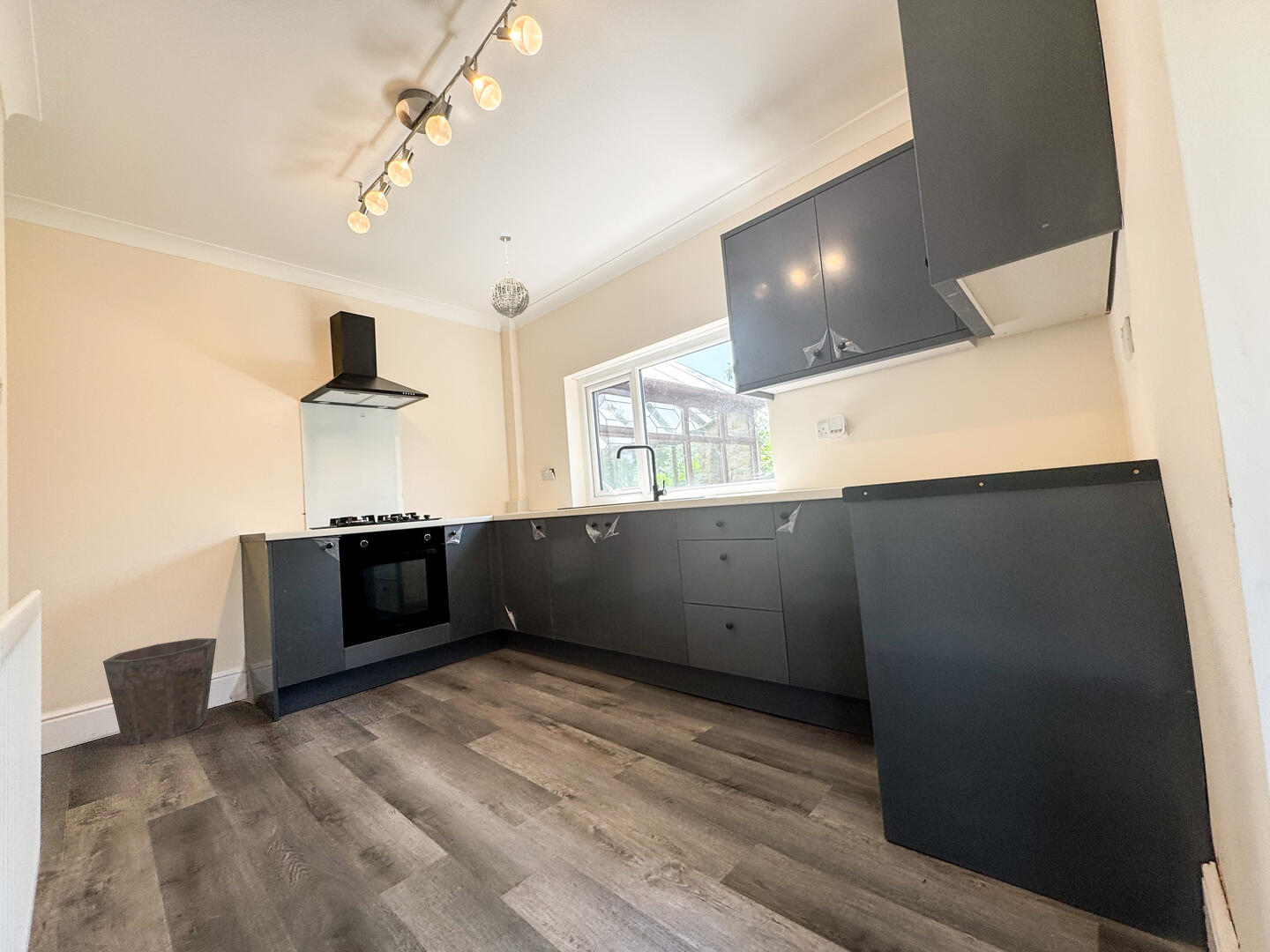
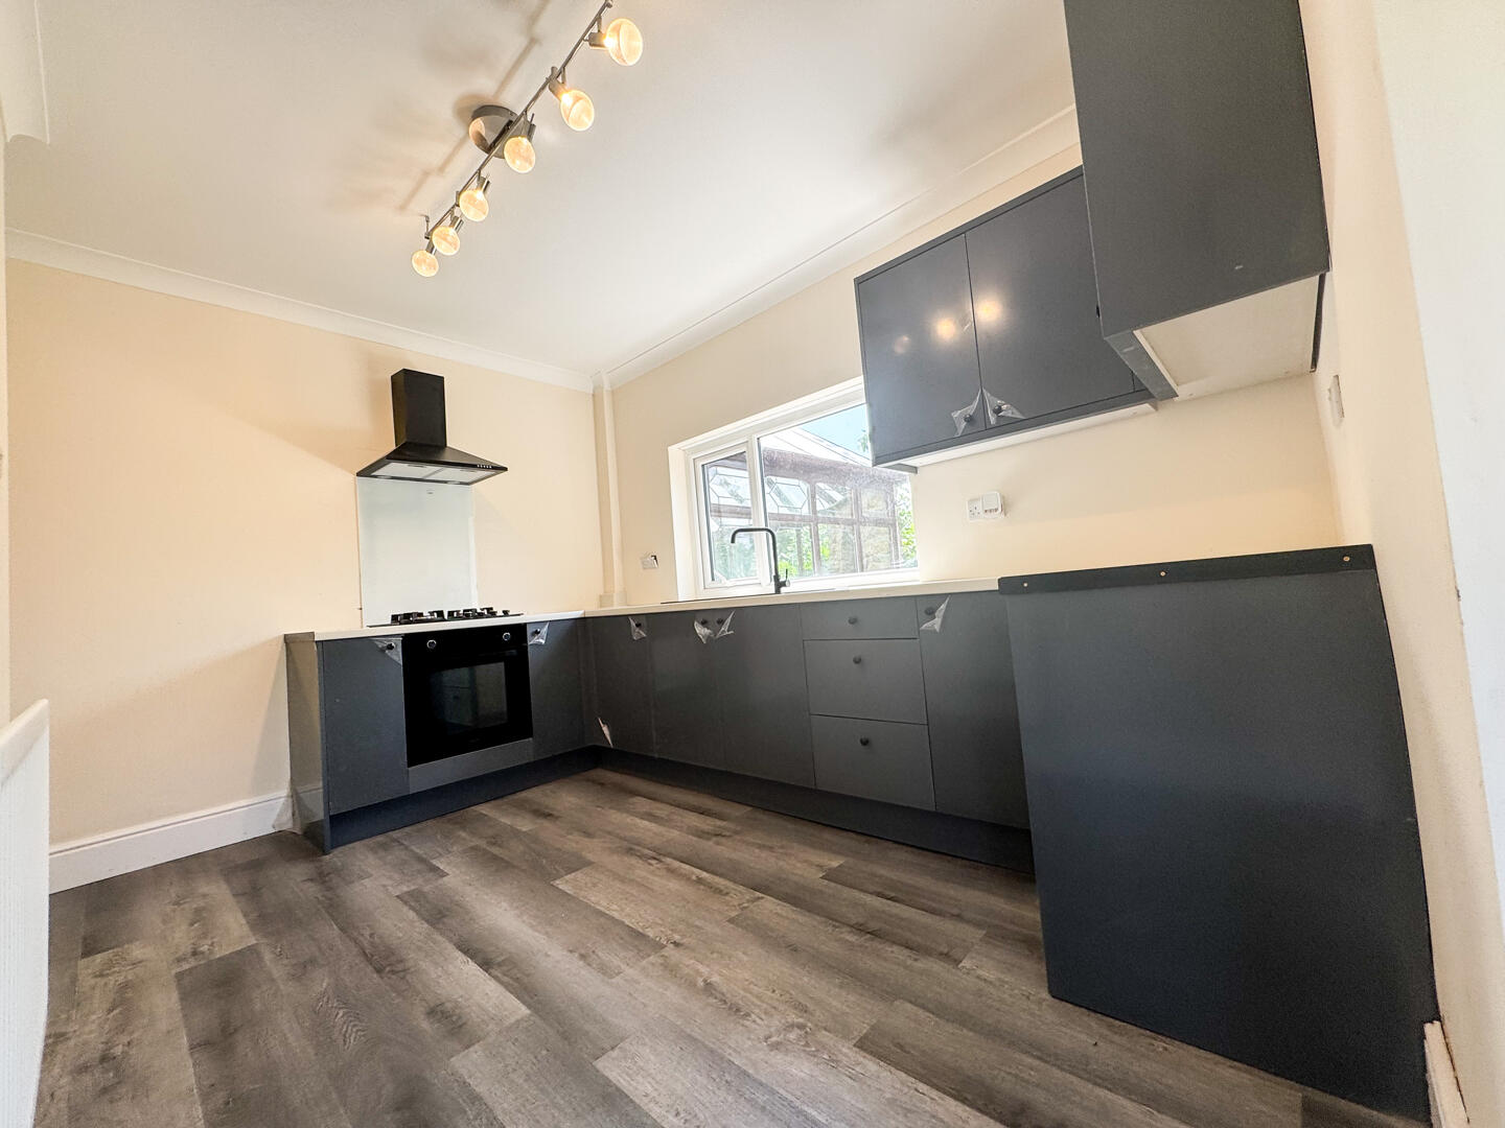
- pendant light (508, 278)
- waste bin (164, 689)
